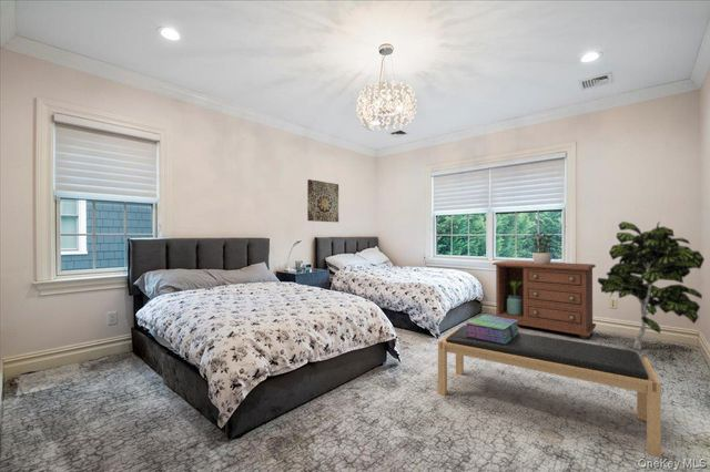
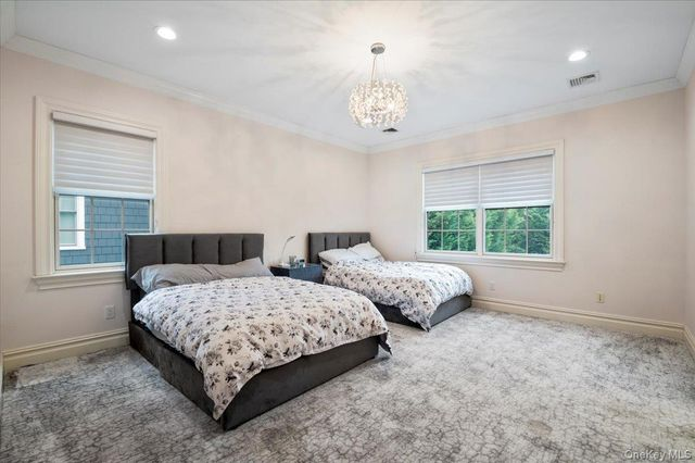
- potted plant (541, 247)
- wall art (323, 202)
- dresser (541, 295)
- bench (537, 370)
- stack of books (493, 327)
- indoor plant (646, 285)
